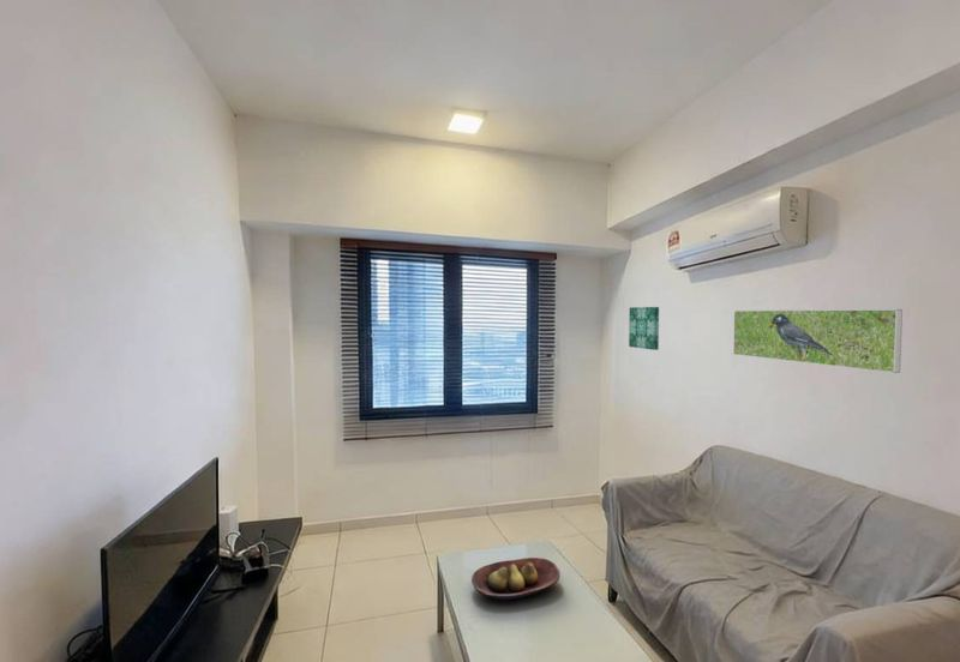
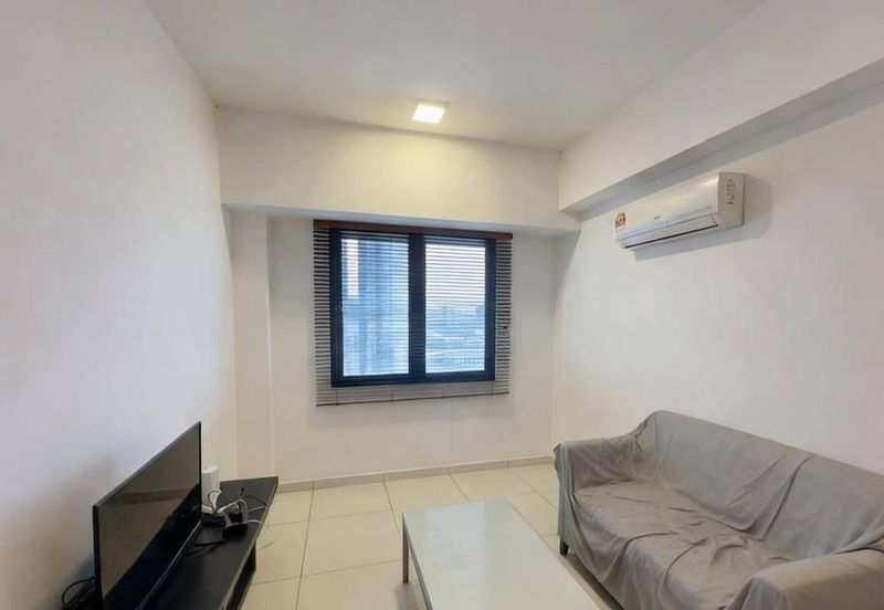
- wall art (643, 327)
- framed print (802, 336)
- fruit bowl (516, 576)
